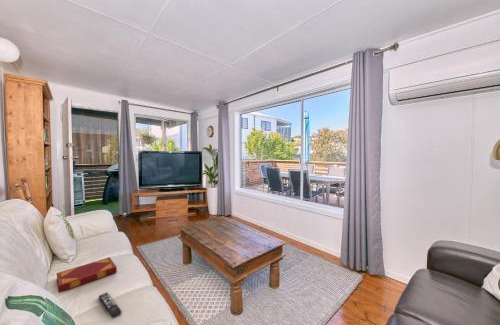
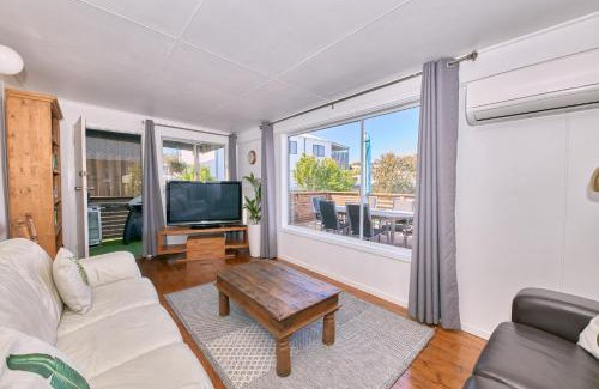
- hardback book (87, 272)
- remote control (109, 303)
